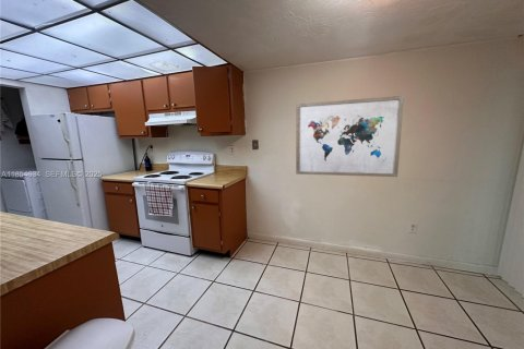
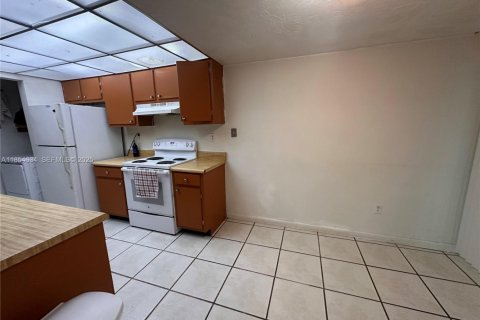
- wall art (344, 139)
